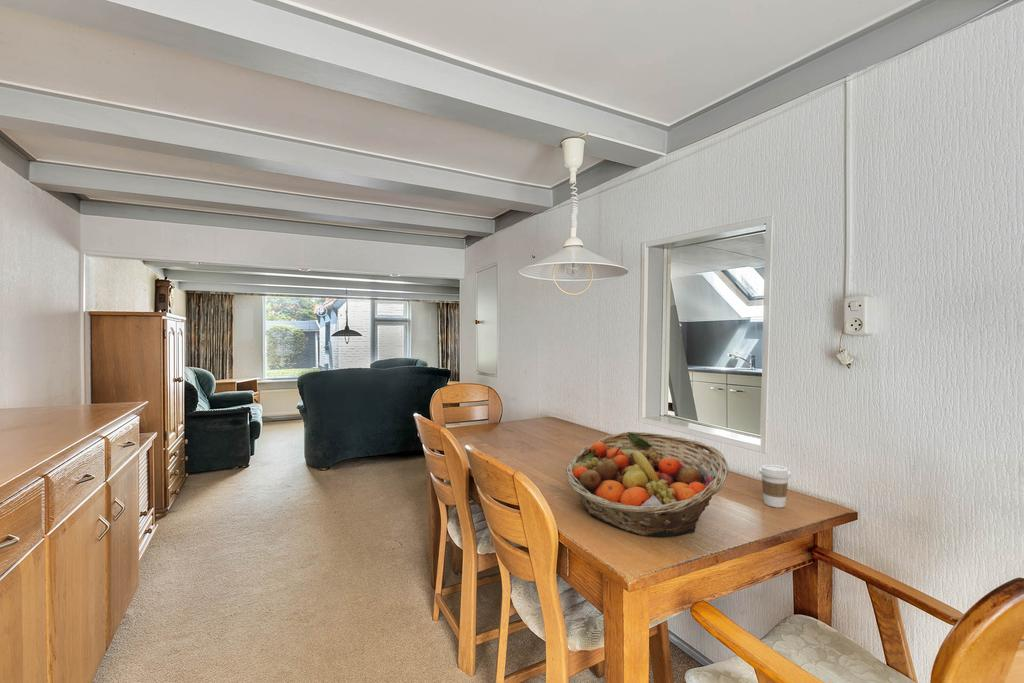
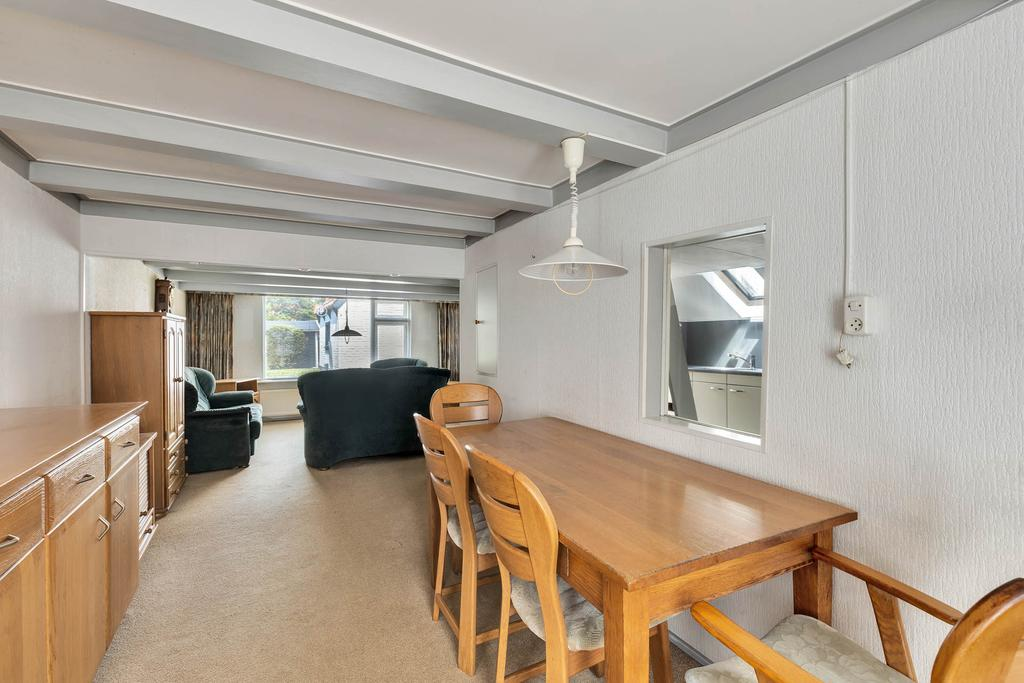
- coffee cup (774, 485)
- fruit basket (641, 478)
